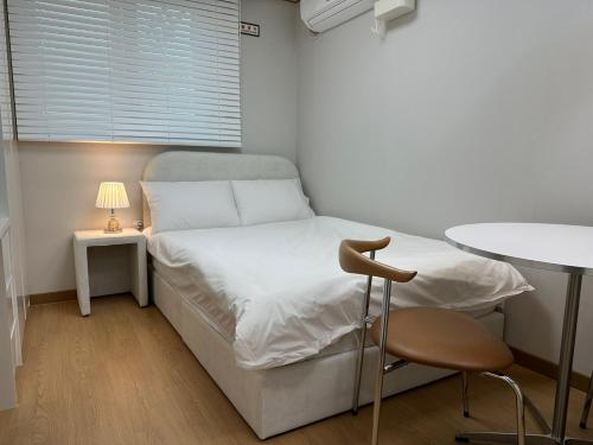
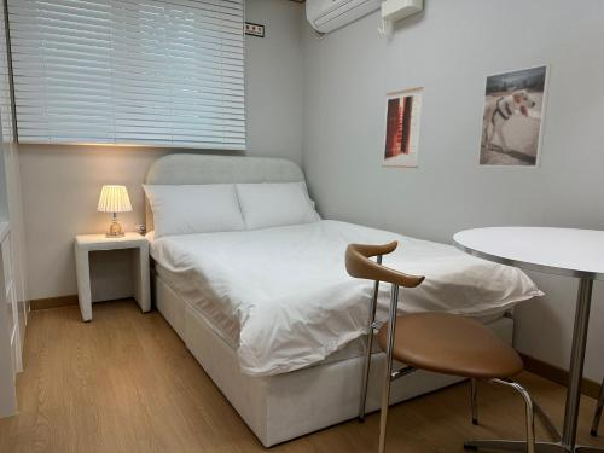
+ wall art (401, 129)
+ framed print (511, 118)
